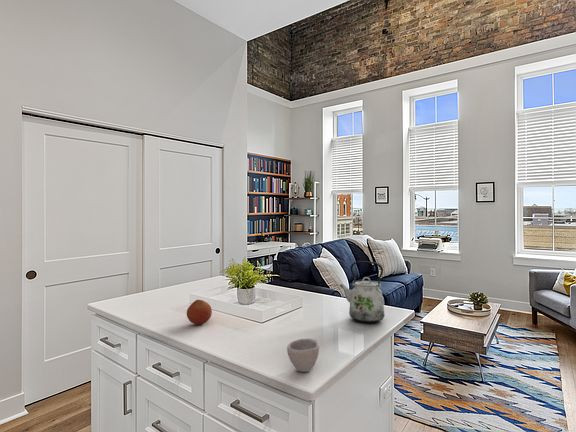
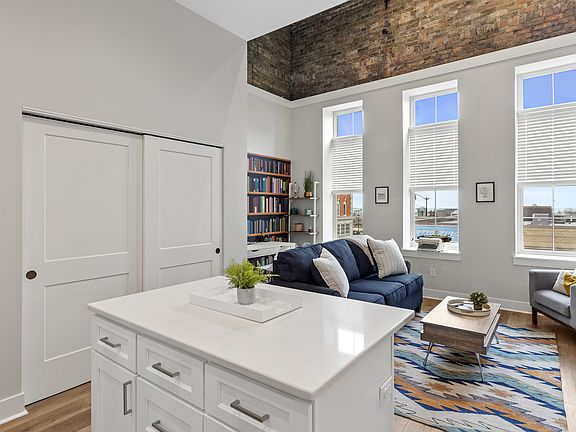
- fruit (199, 311)
- kettle (360, 289)
- cup (305, 354)
